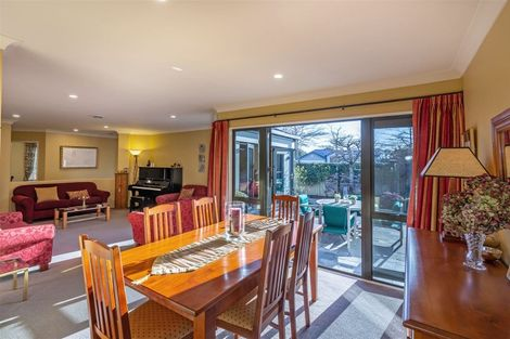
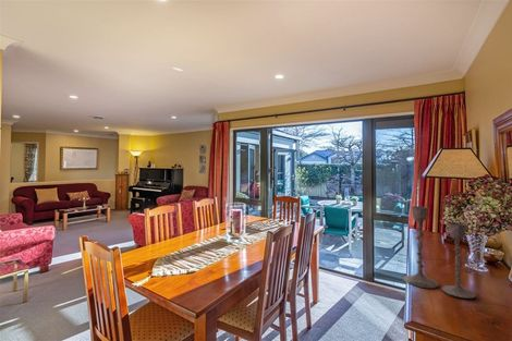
+ candlestick (422, 246)
